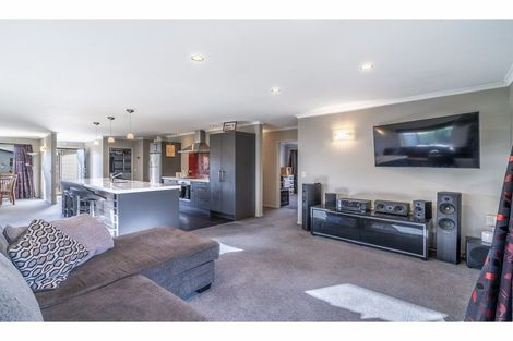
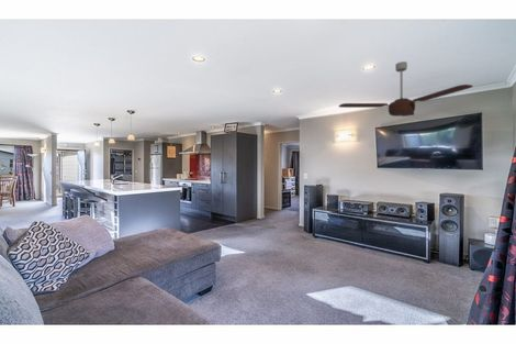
+ ceiling fan (401, 91)
